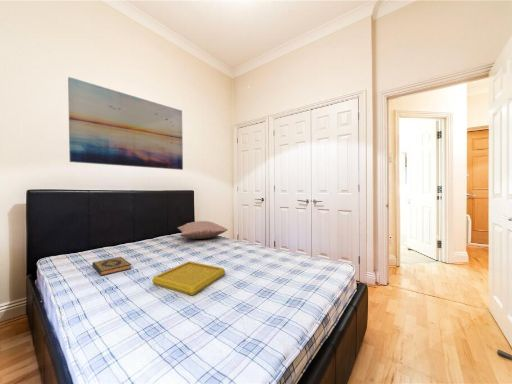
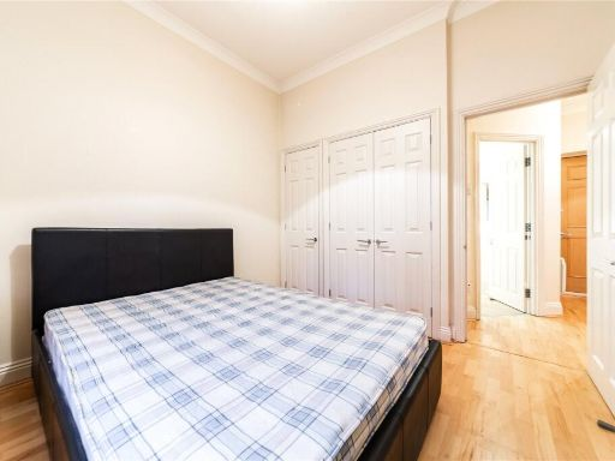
- wall art (135, 131)
- hardback book (111, 265)
- pillow (201, 229)
- serving tray (190, 275)
